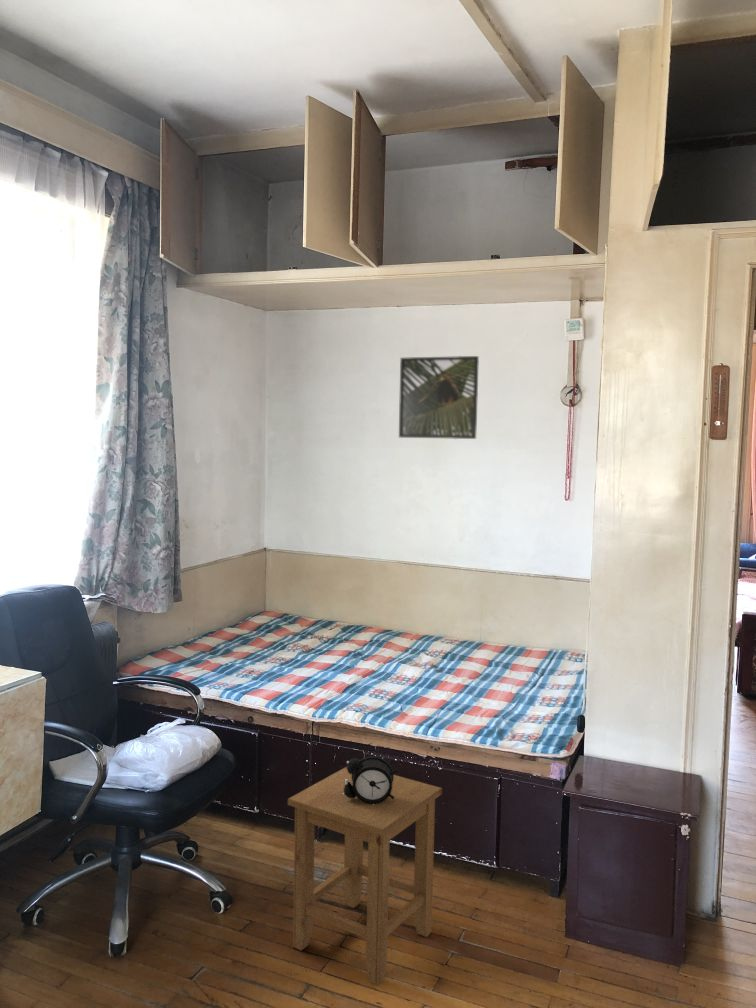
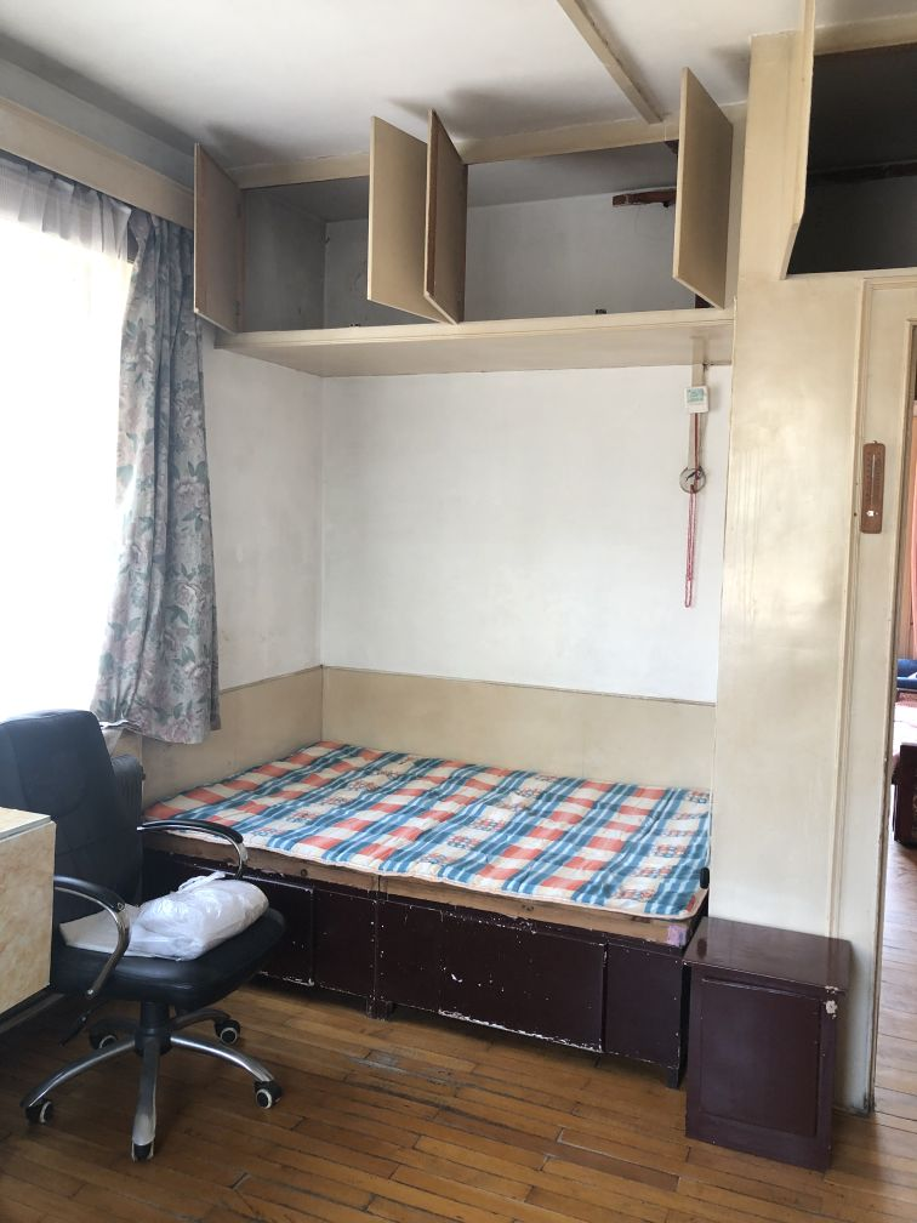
- stool (364, 866)
- alarm clock (370, 779)
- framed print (437, 397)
